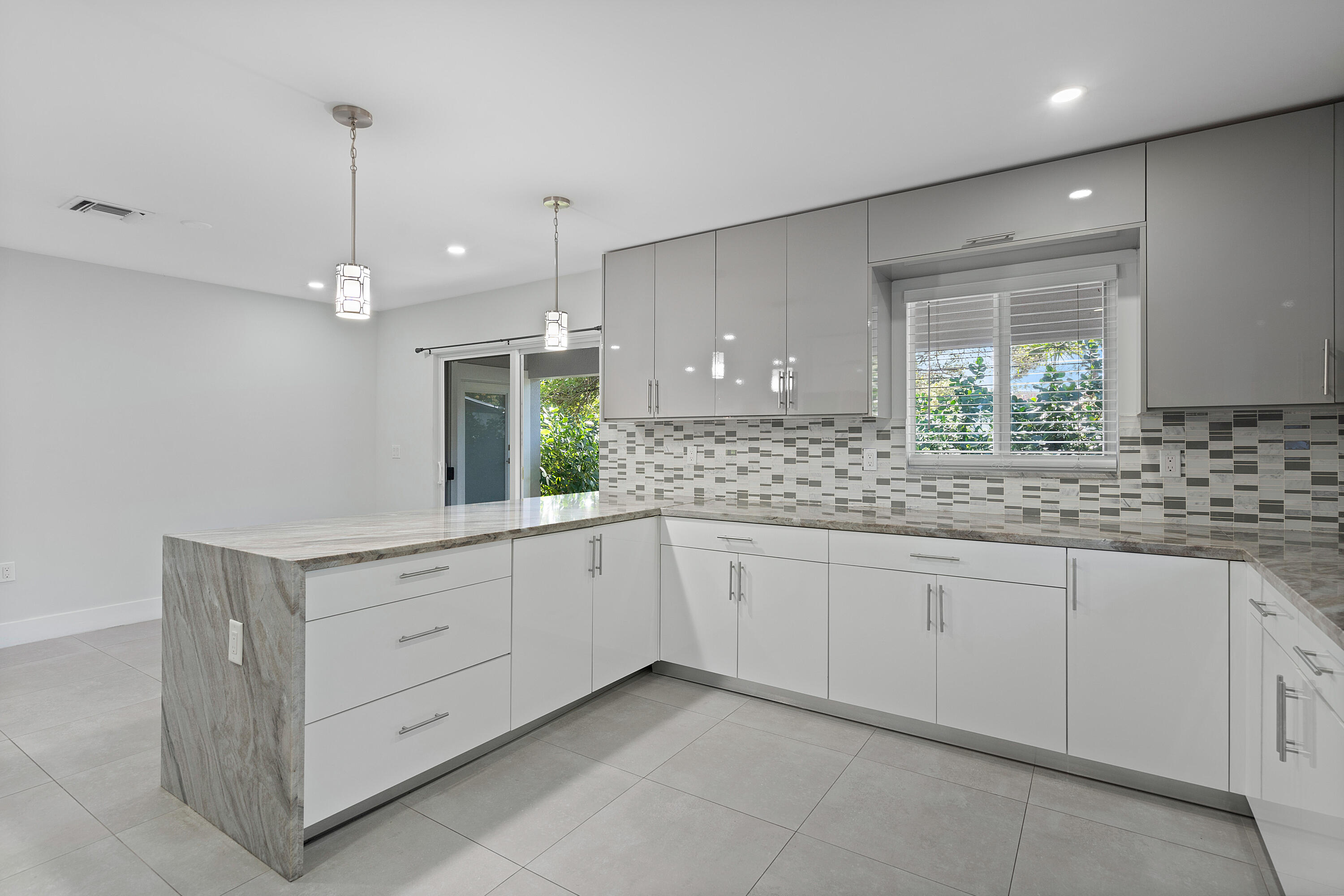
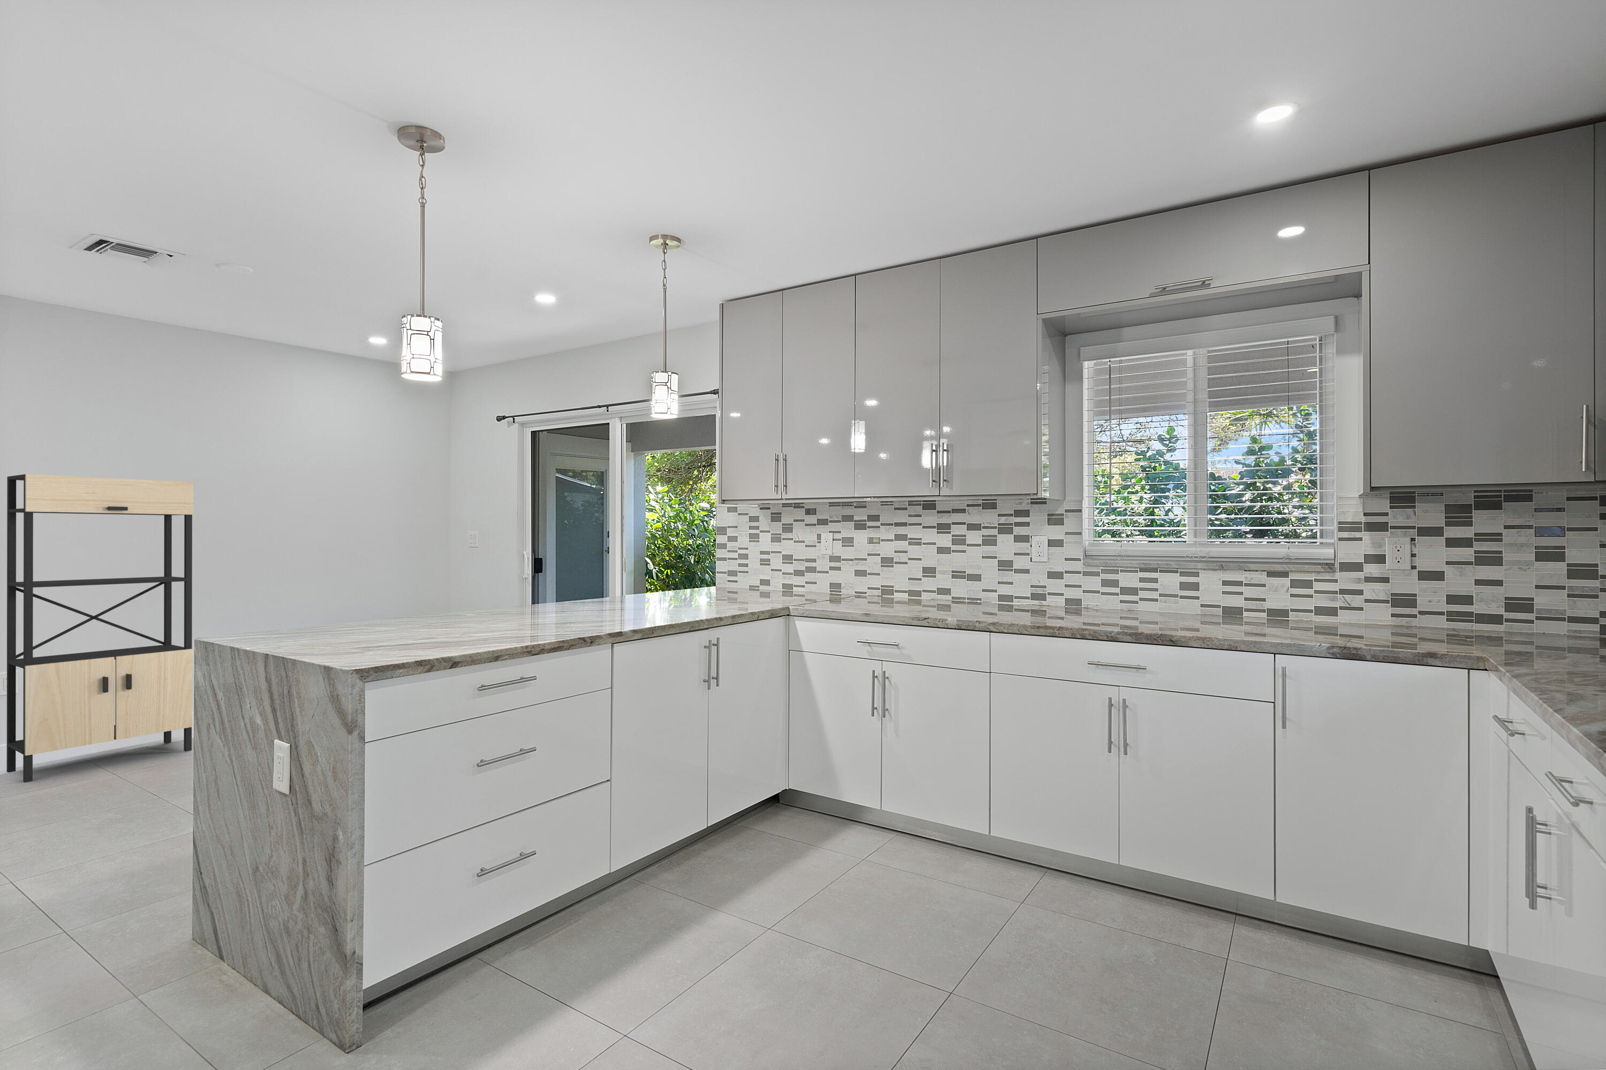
+ shelving unit (105, 620)
